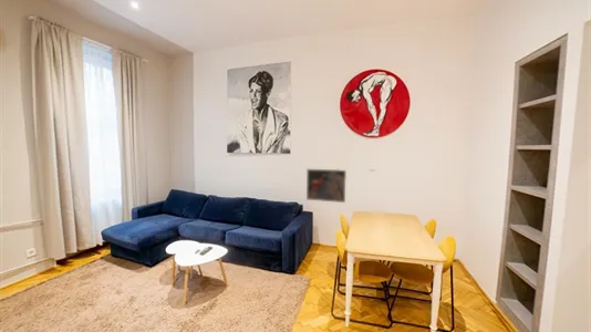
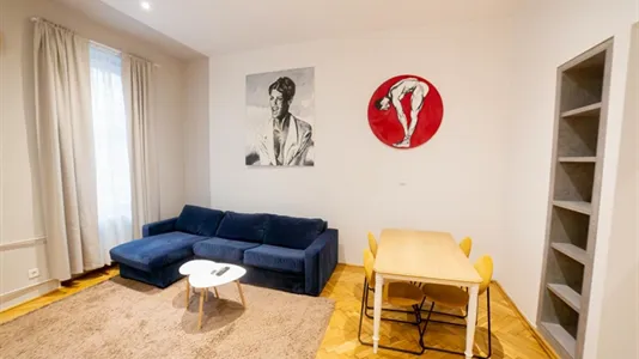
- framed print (325, 185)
